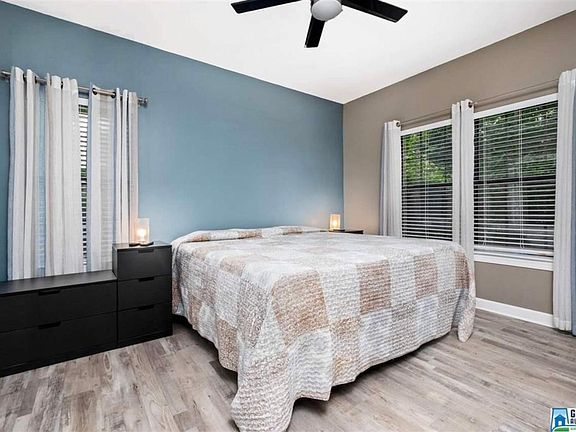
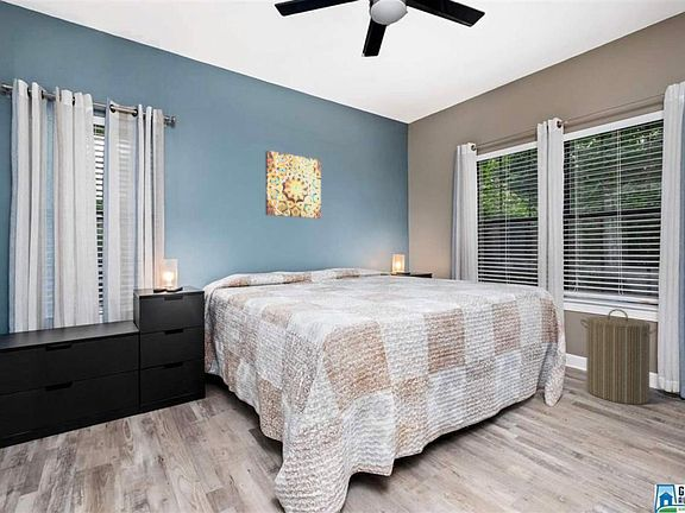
+ laundry hamper (616, 352)
+ wall art (294, 186)
